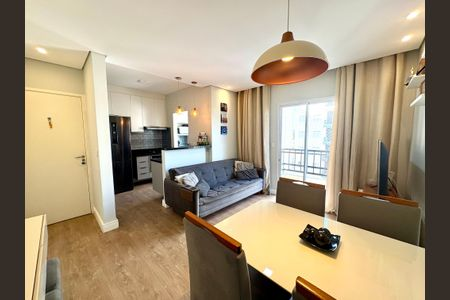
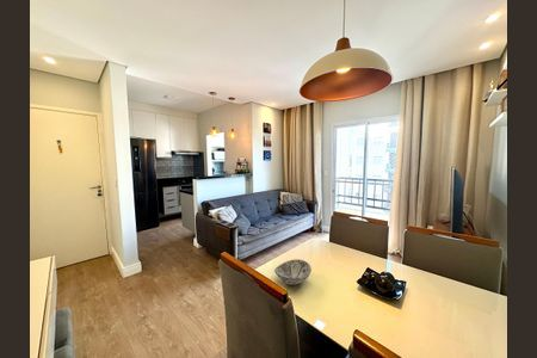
+ decorative bowl (292, 273)
